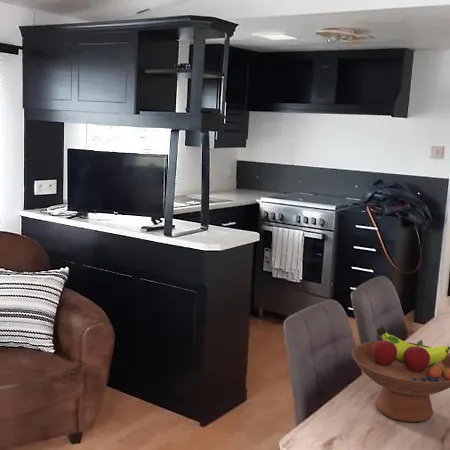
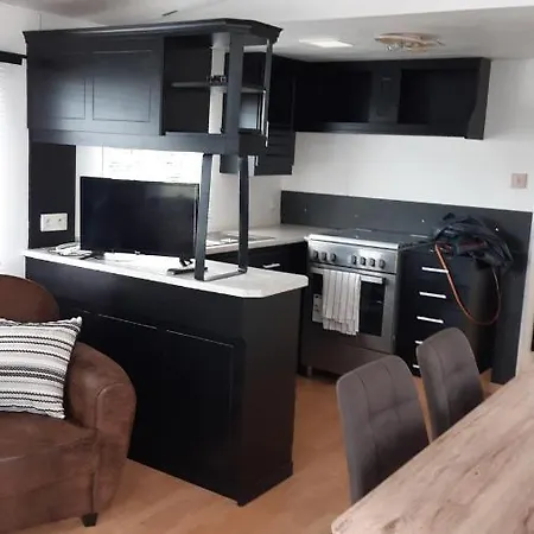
- fruit bowl (407, 375)
